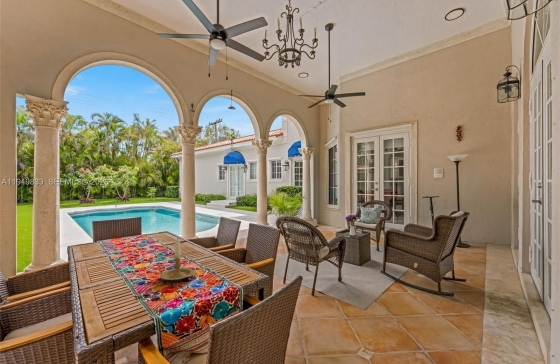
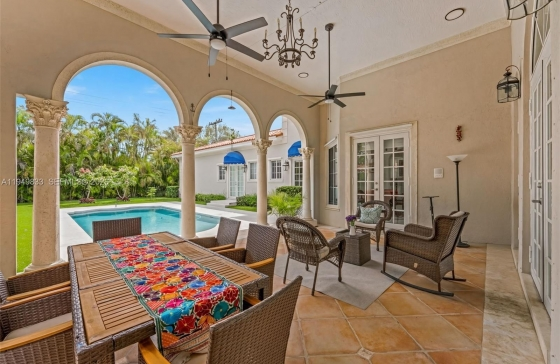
- candle holder (177, 257)
